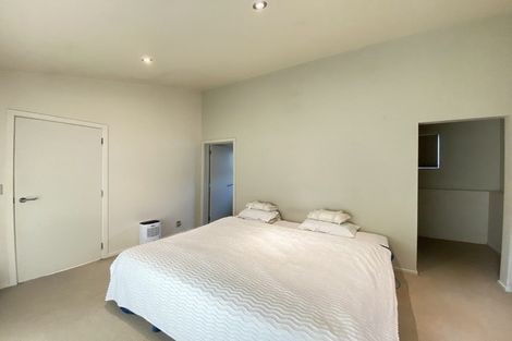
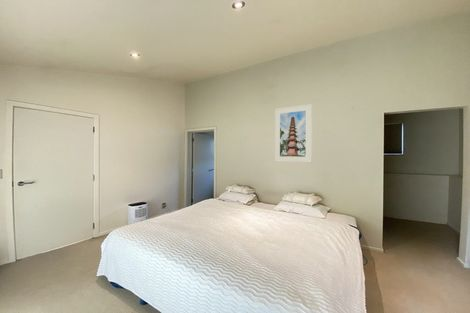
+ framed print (292, 134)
